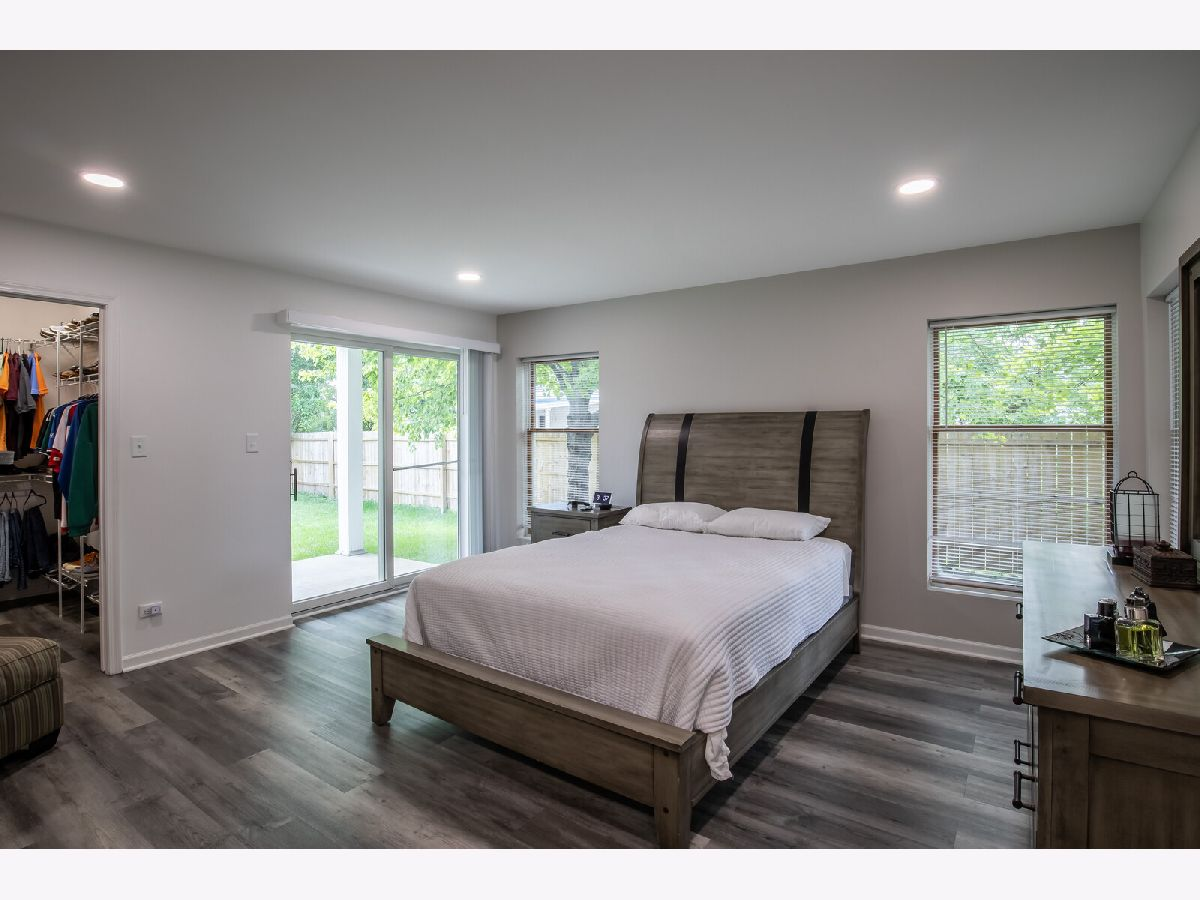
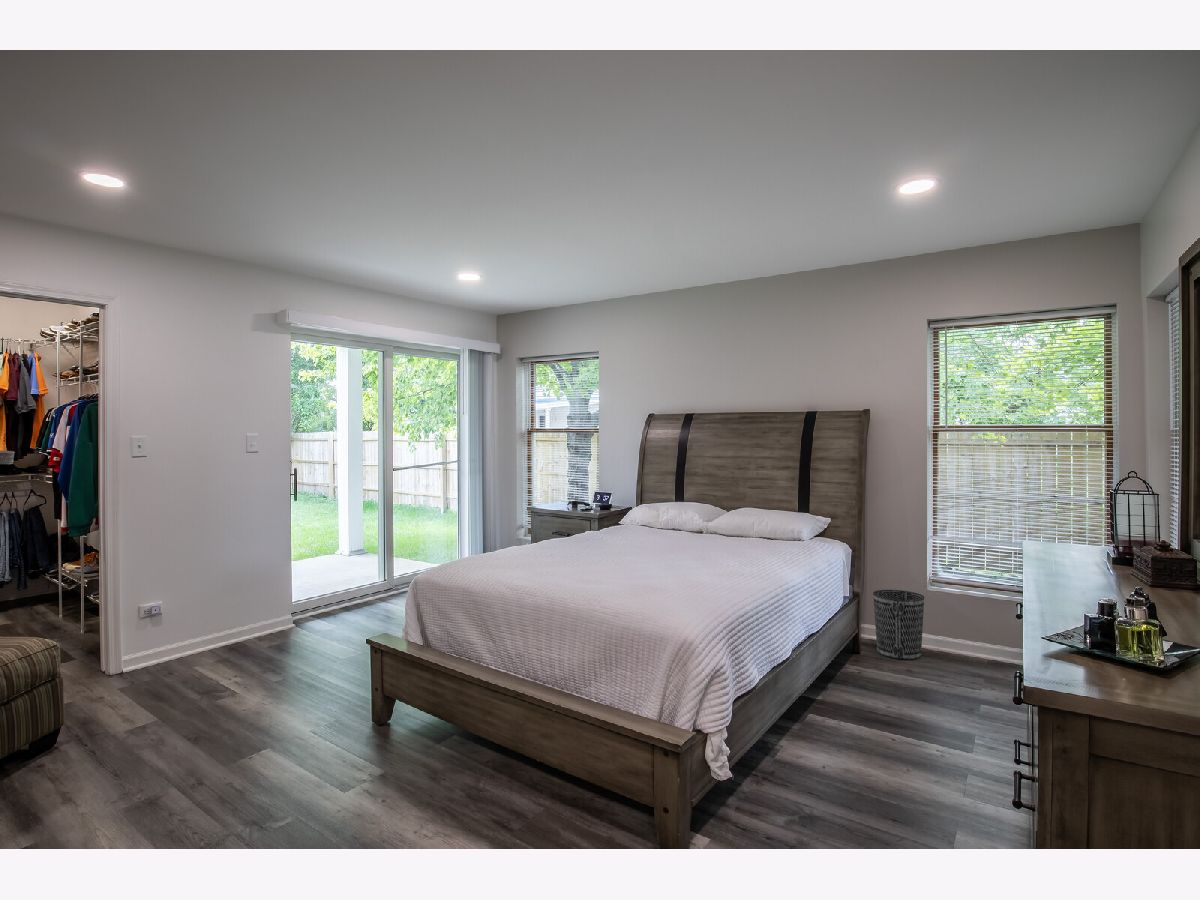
+ wastebasket (898, 623)
